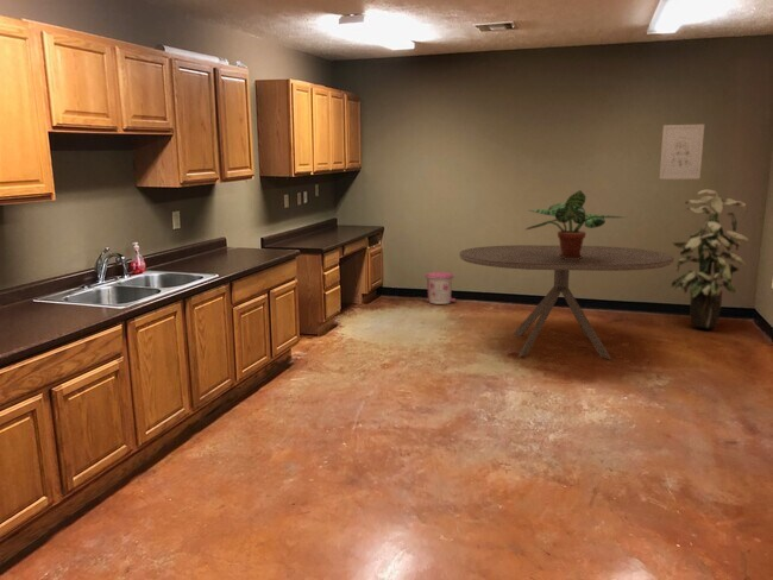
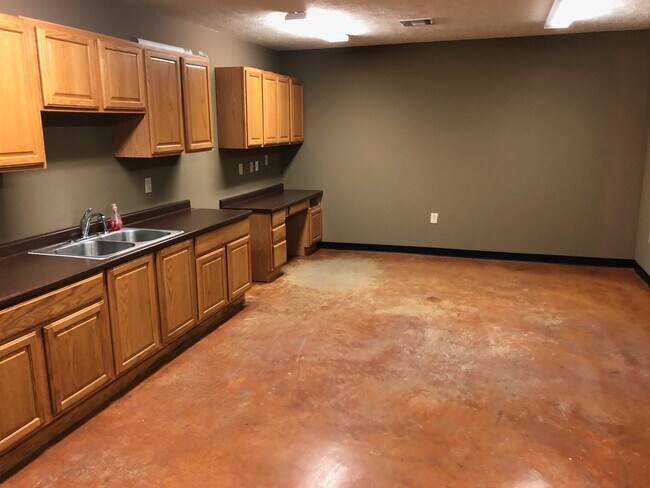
- trash can (440, 286)
- wall art (681, 152)
- dining table (557, 298)
- potted plant (568, 222)
- indoor plant (706, 259)
